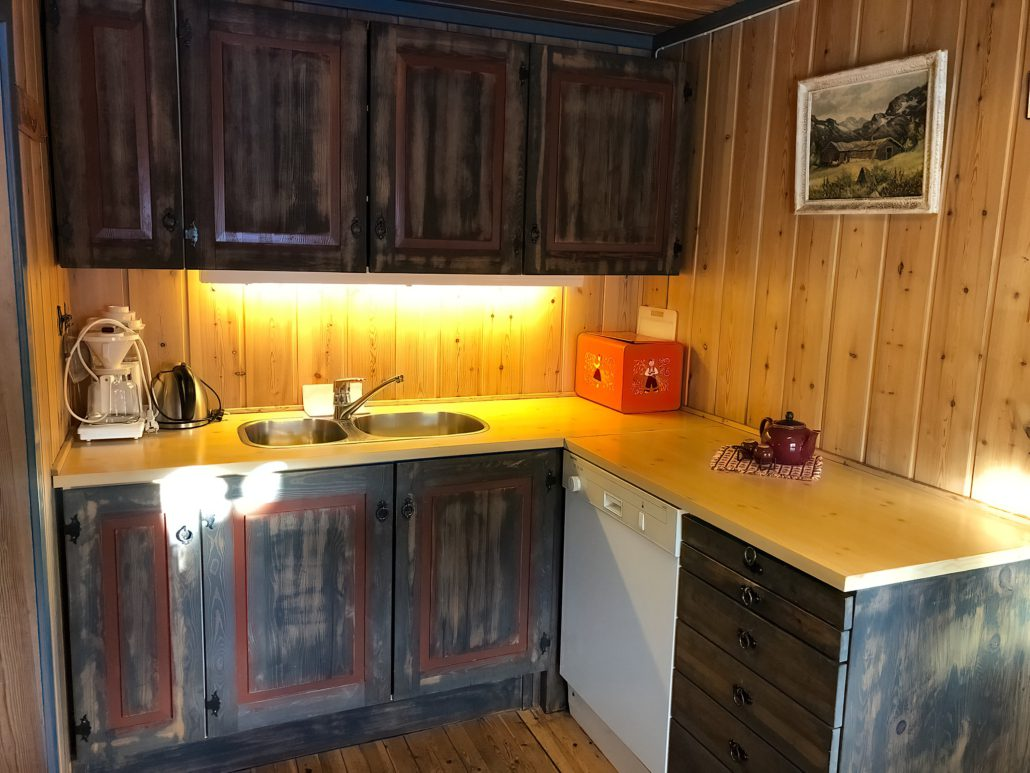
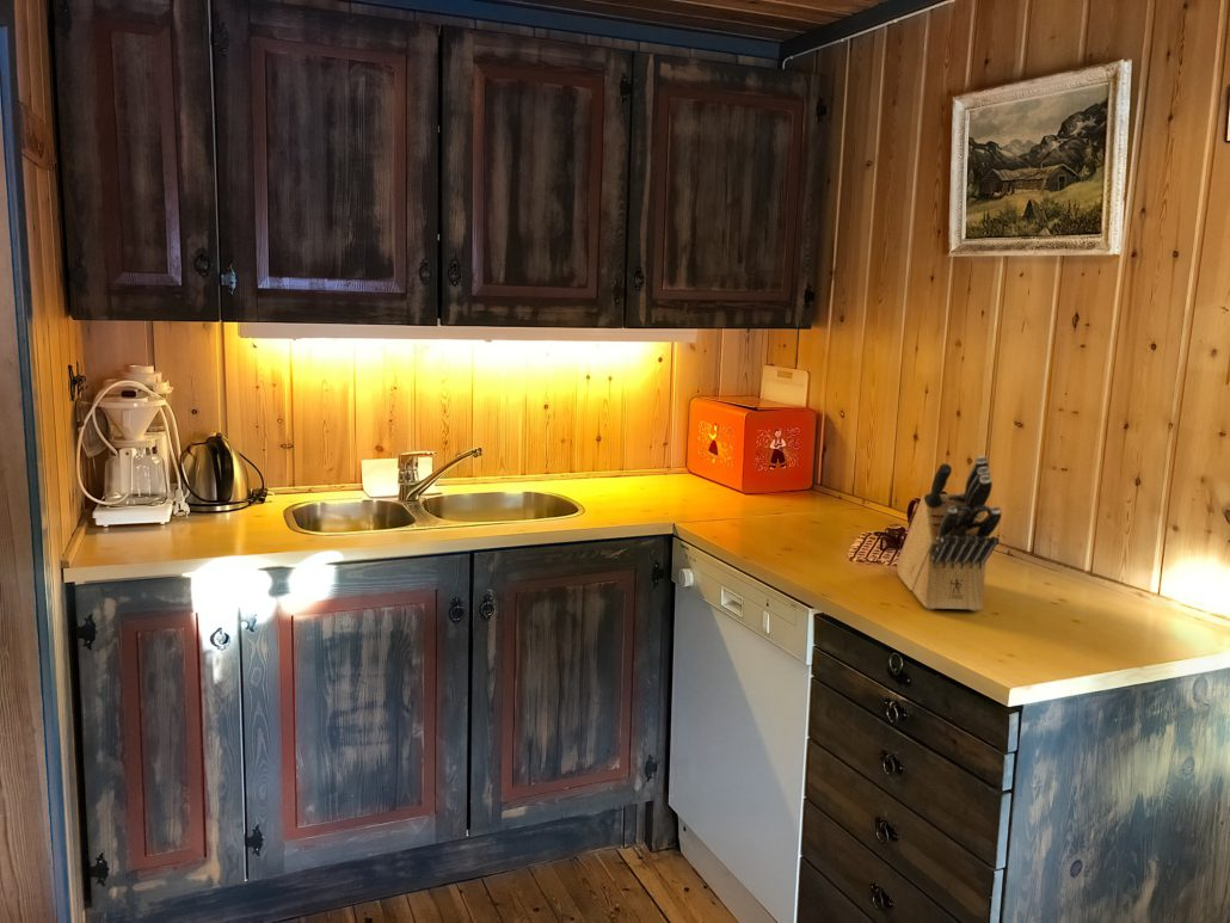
+ knife block (947, 524)
